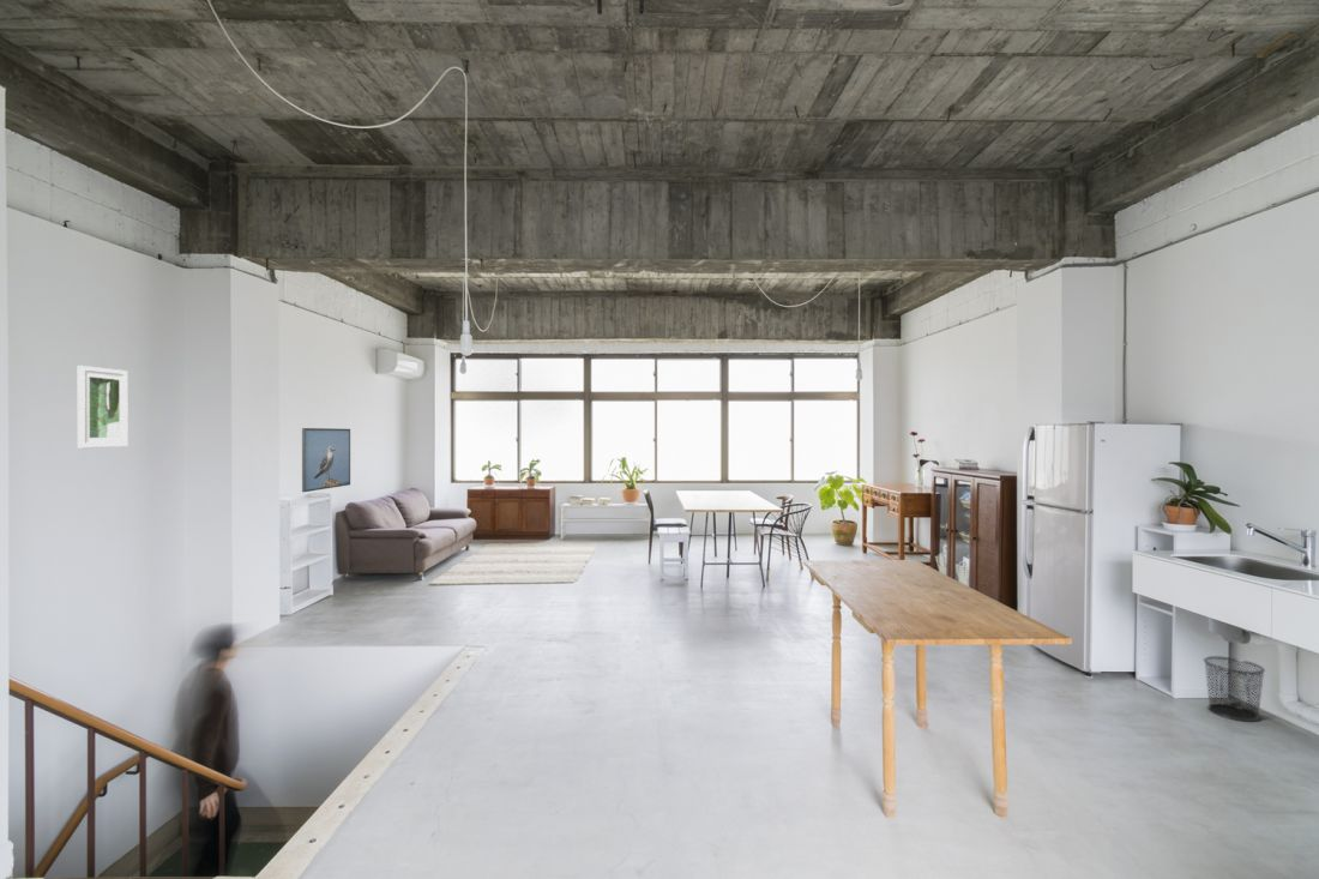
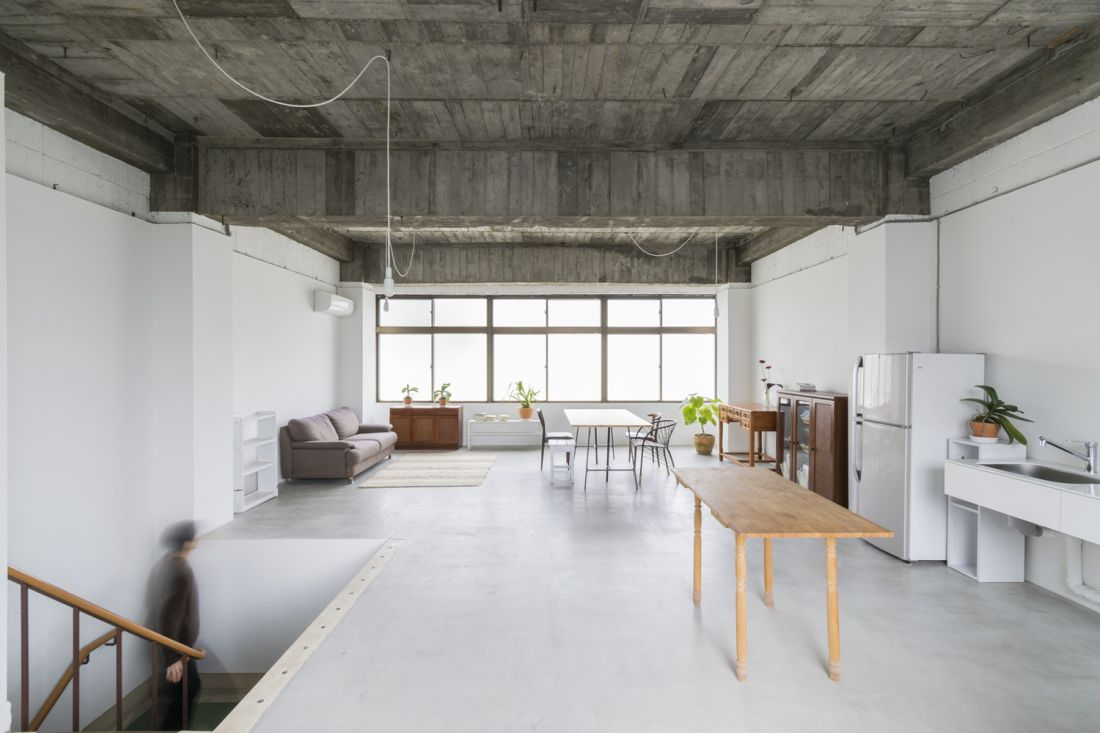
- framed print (327, 458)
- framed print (103, 408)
- waste bin (1233, 688)
